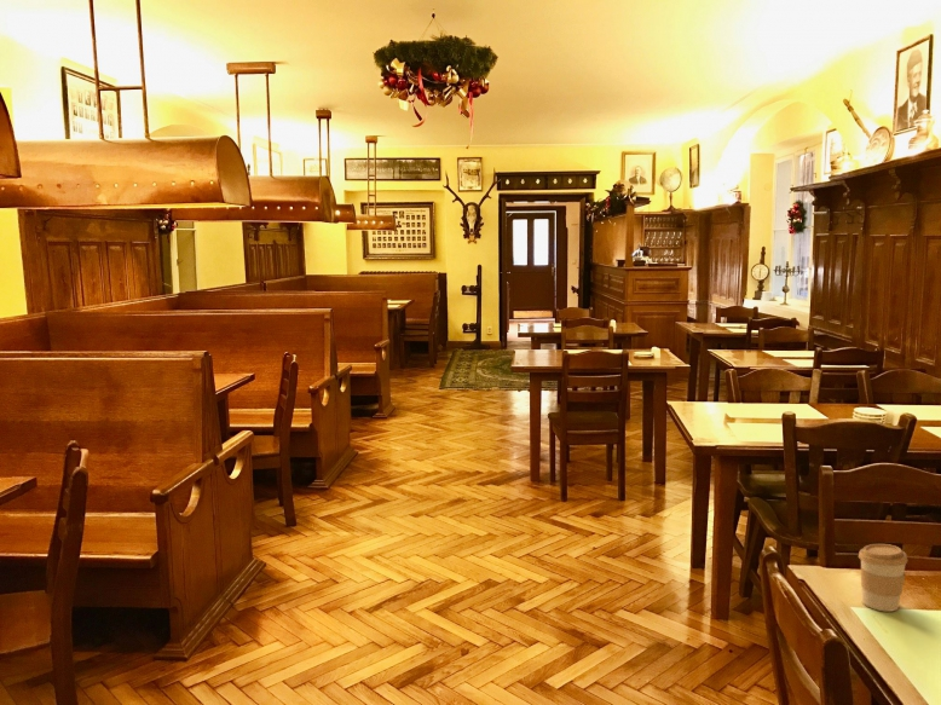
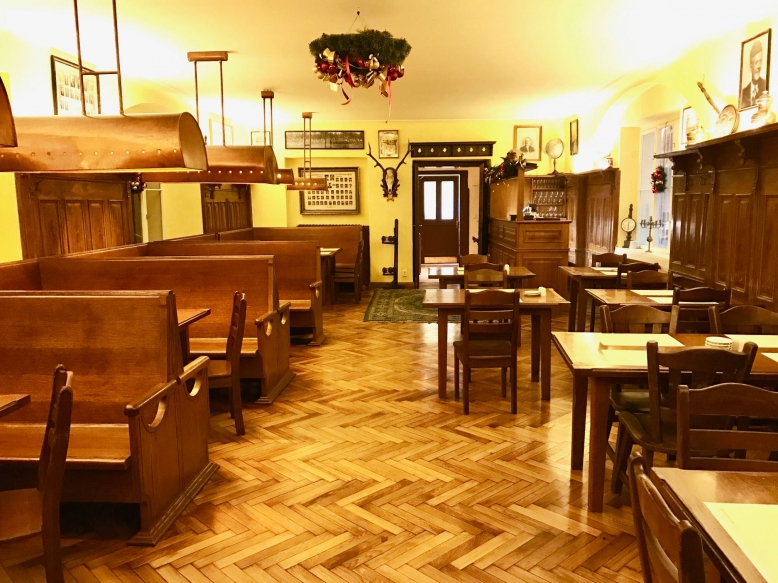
- coffee cup (881, 576)
